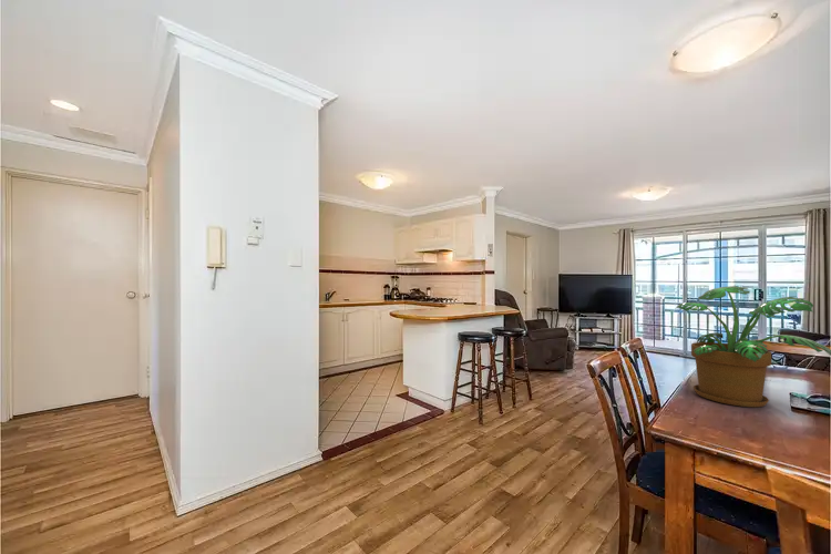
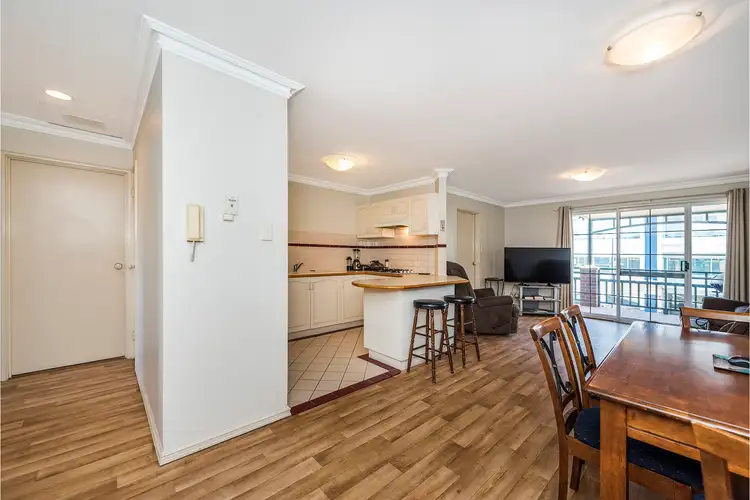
- potted plant (745, 341)
